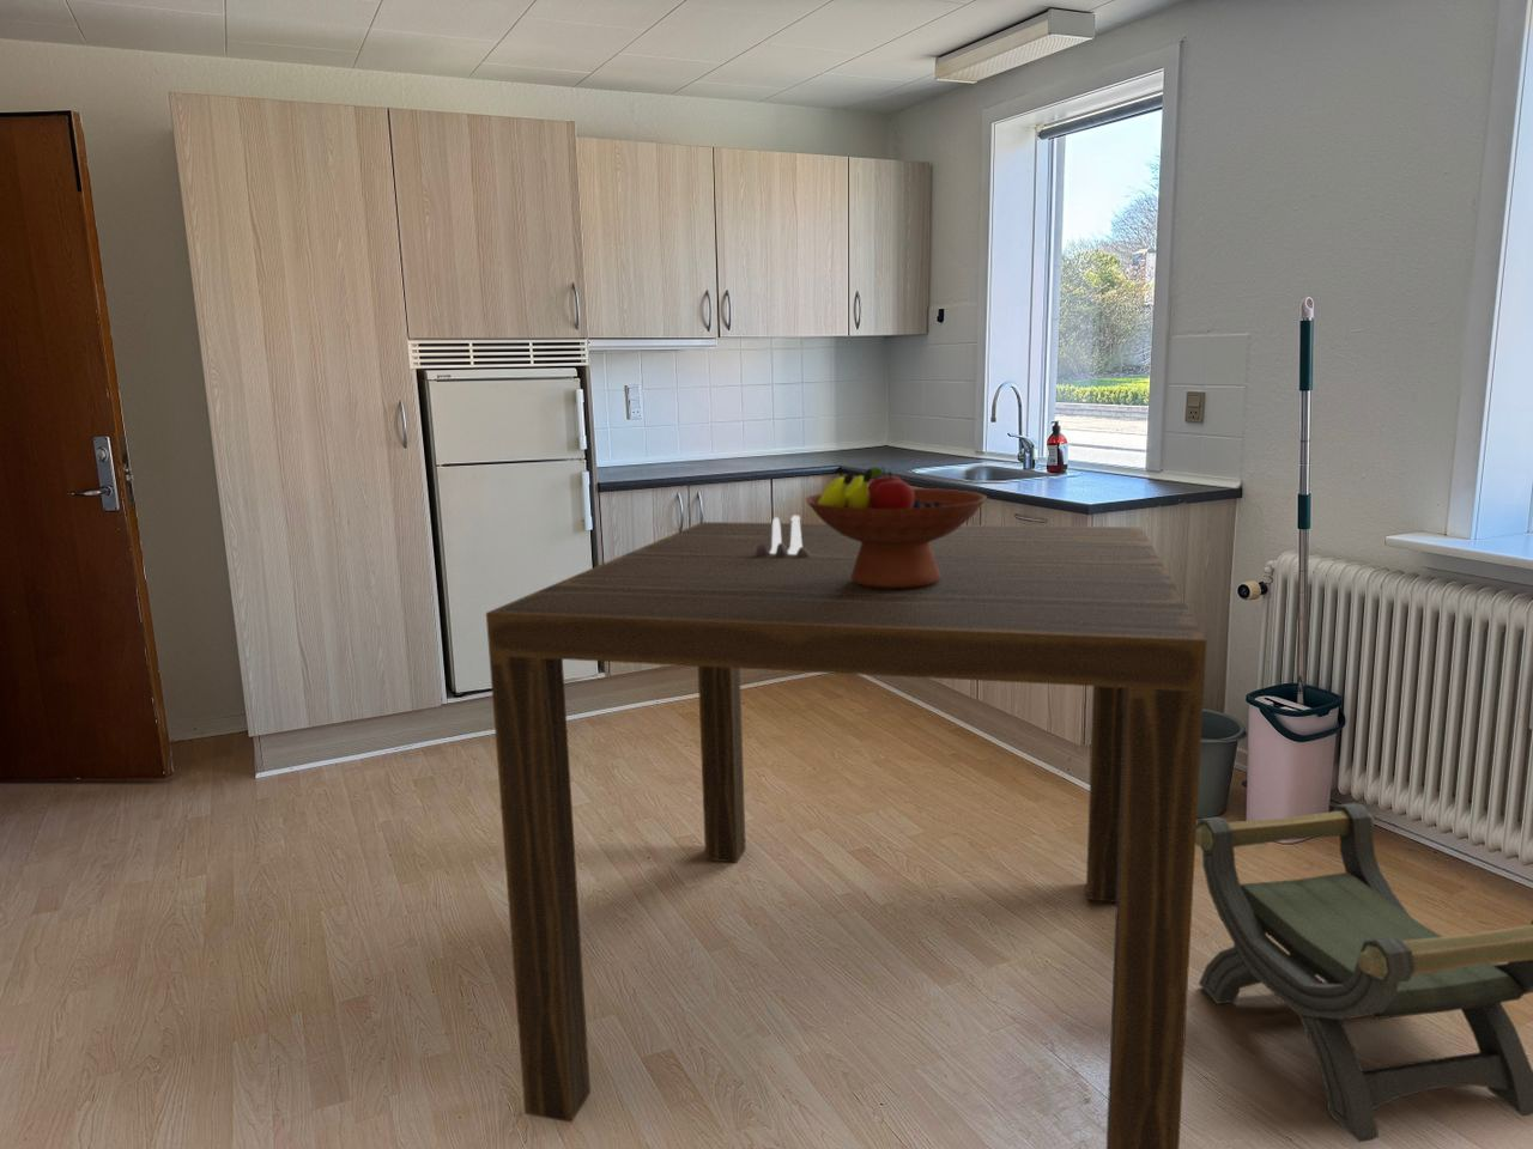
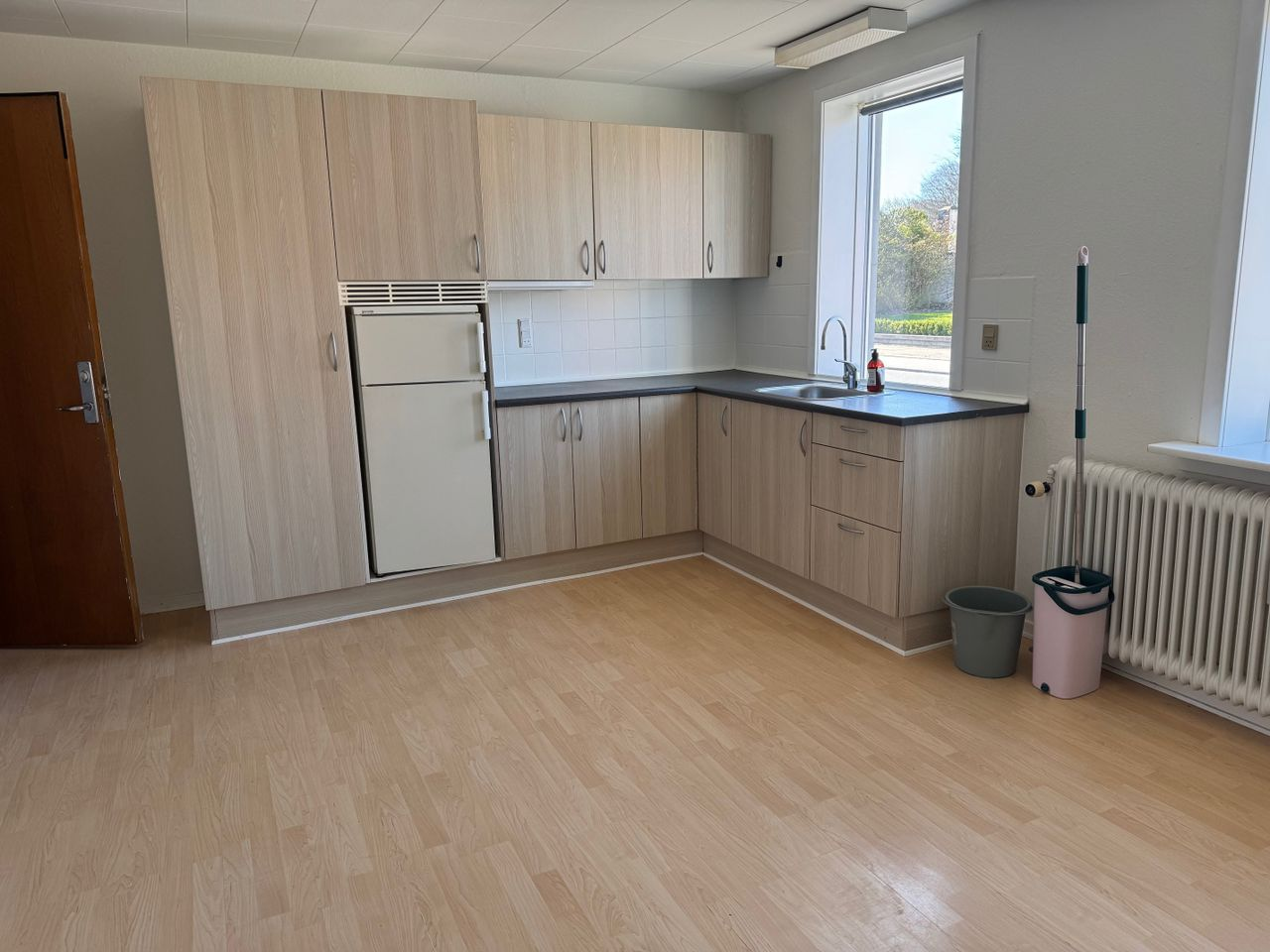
- fruit bowl (894, 521)
- stool (1360, 955)
- salt and pepper shaker set (780, 533)
- dining table (885, 675)
